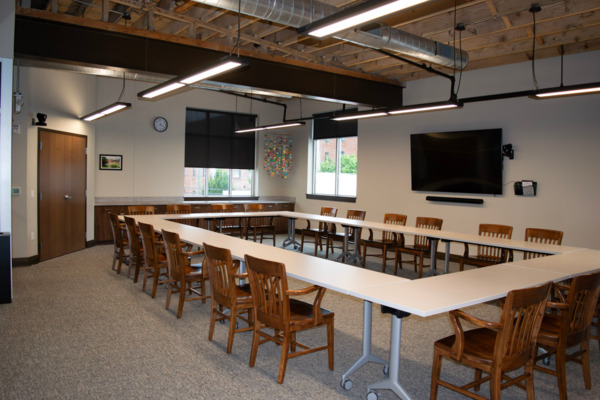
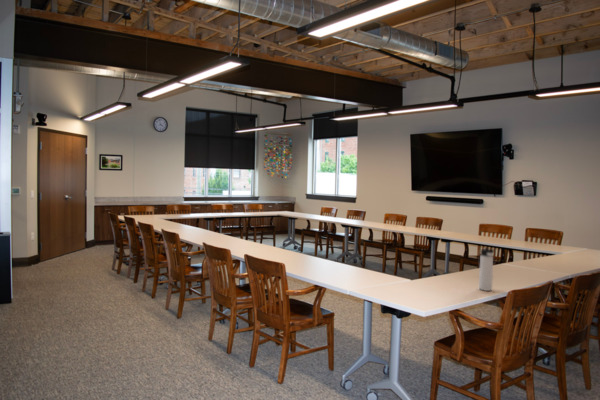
+ thermos bottle (487, 269)
